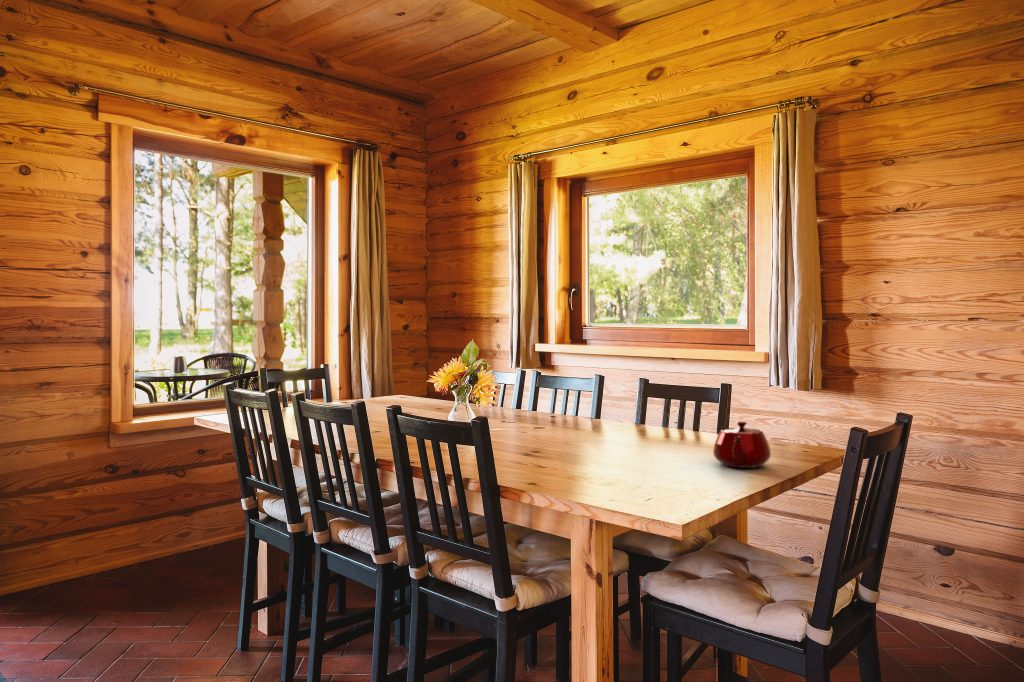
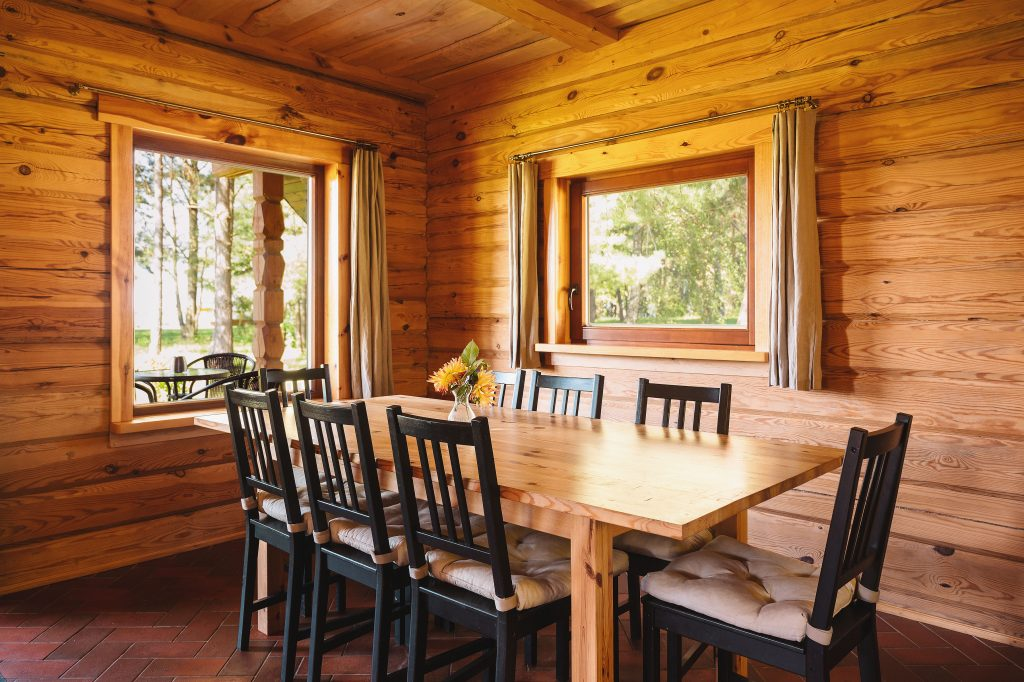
- teapot (741, 443)
